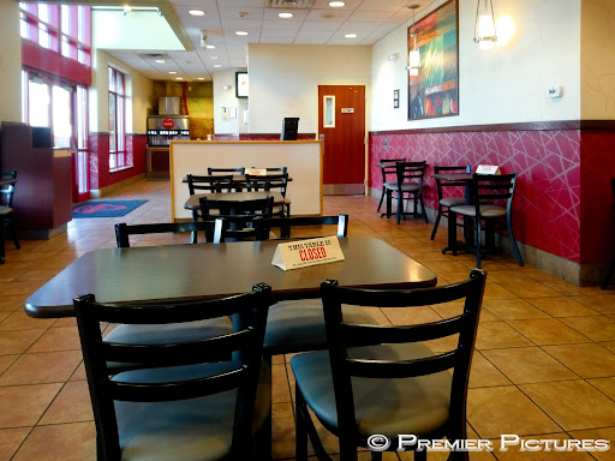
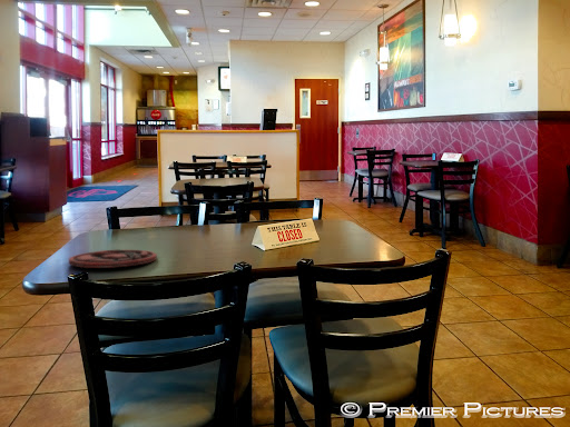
+ plate (114, 257)
